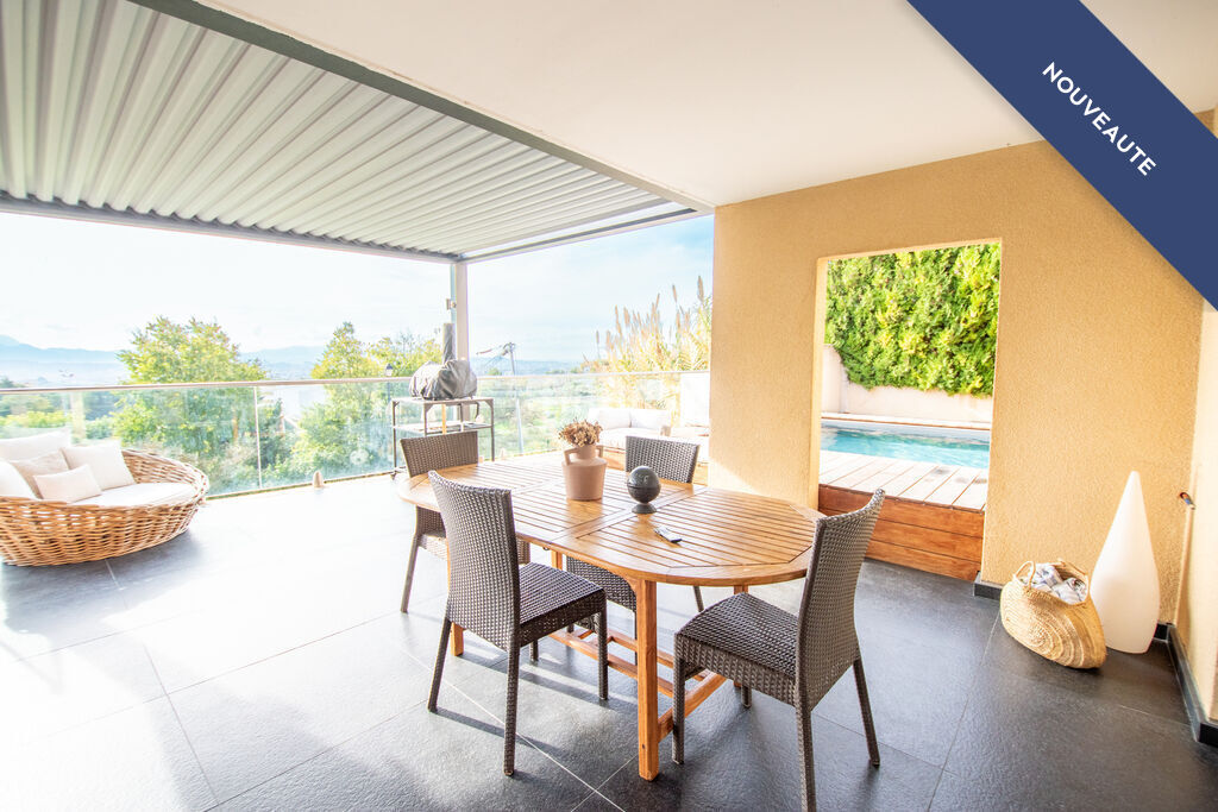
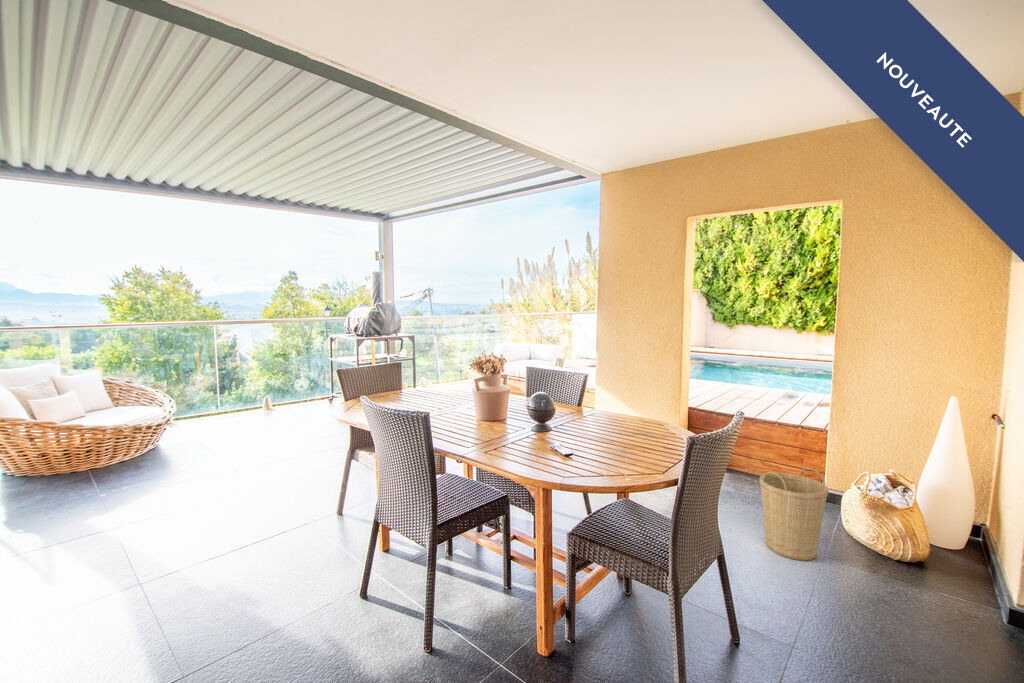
+ basket (791, 509)
